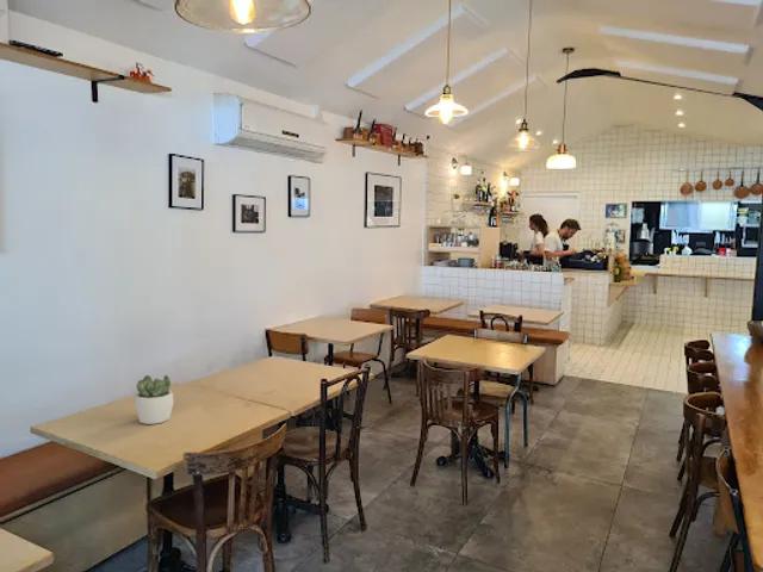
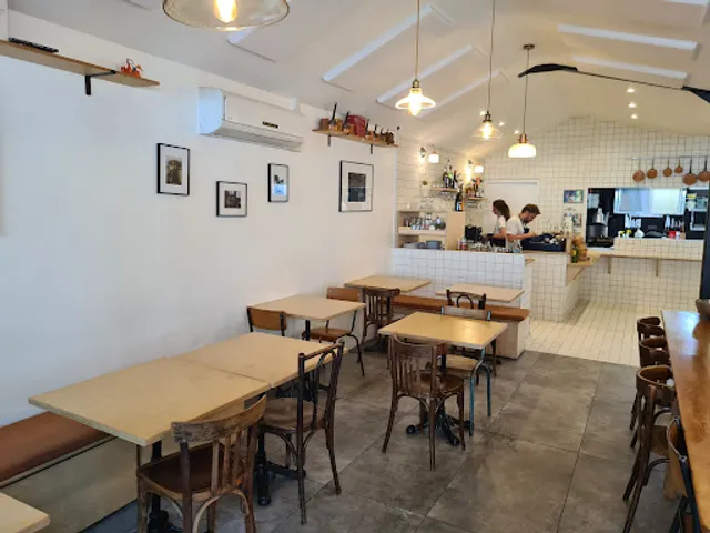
- succulent plant (154, 398)
